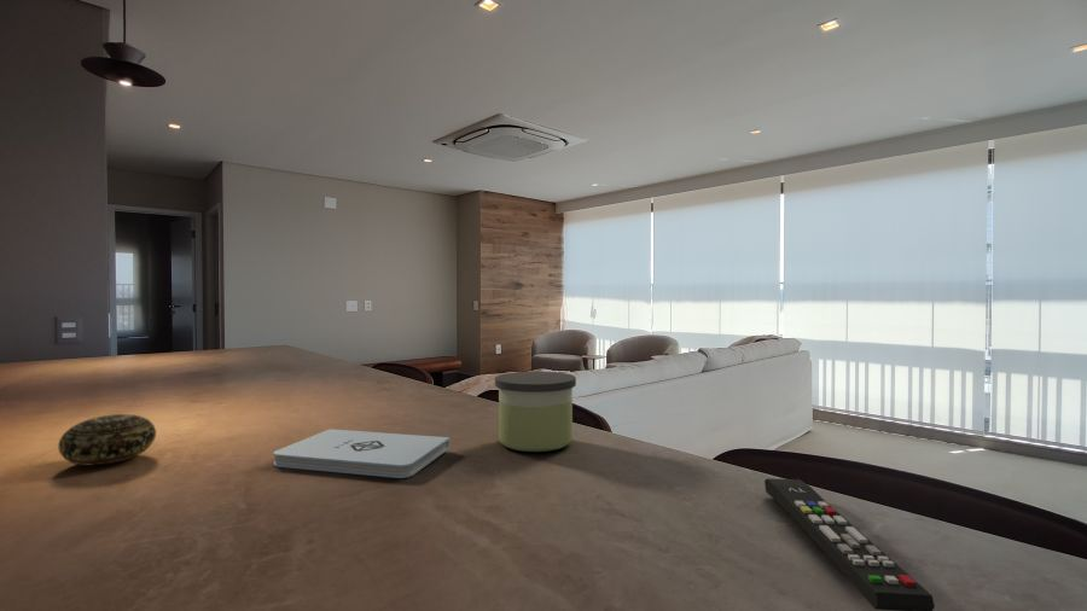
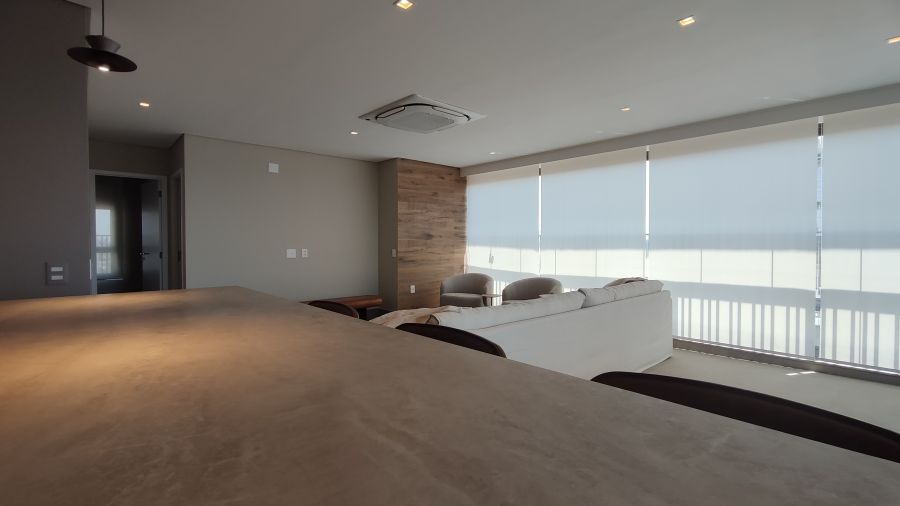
- decorative ball (110, 437)
- remote control (827, 529)
- notepad (364, 450)
- candle (535, 409)
